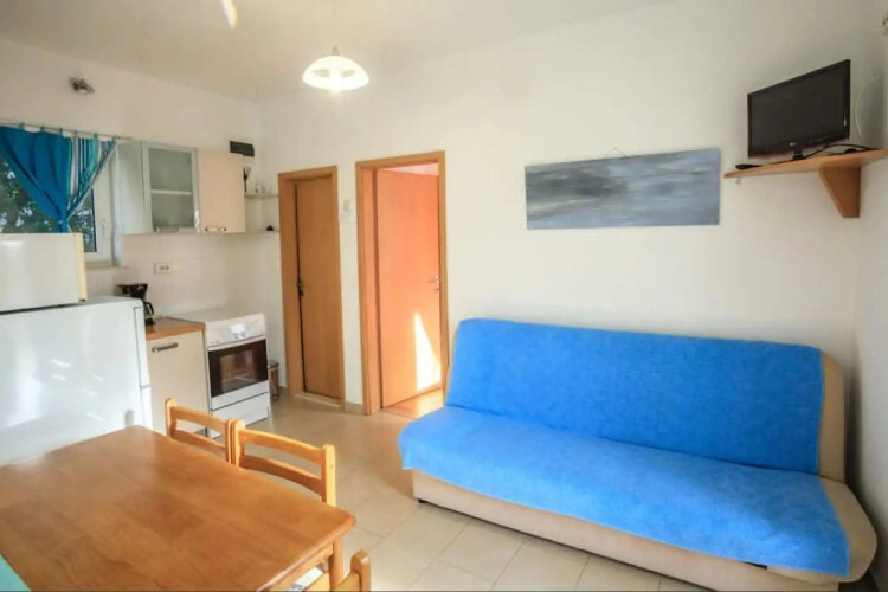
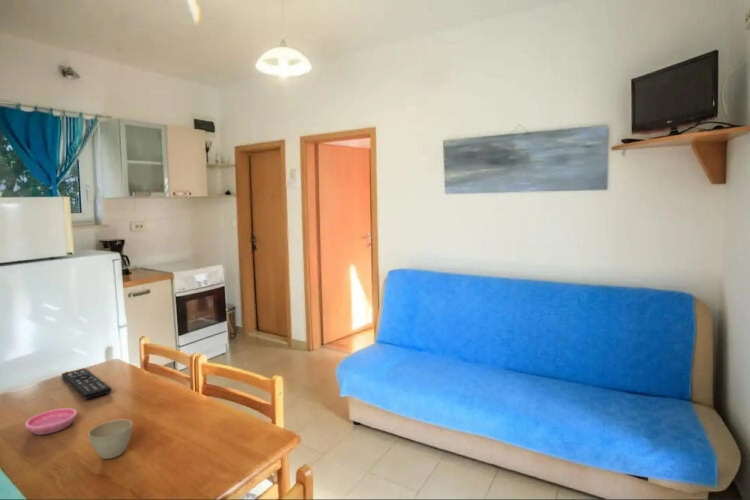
+ flower pot (111, 441)
+ remote control (85, 381)
+ saucer (52, 421)
